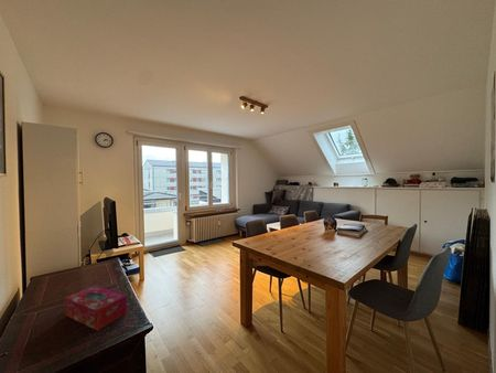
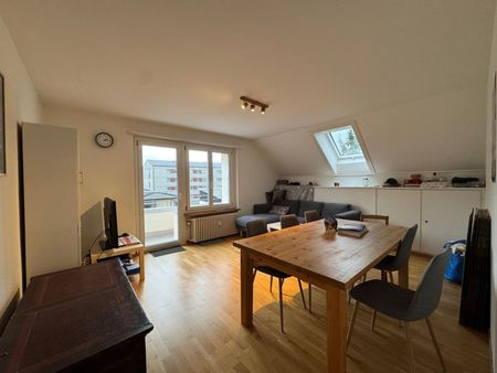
- tissue box (96, 305)
